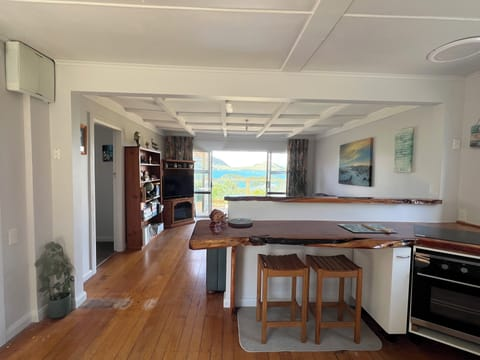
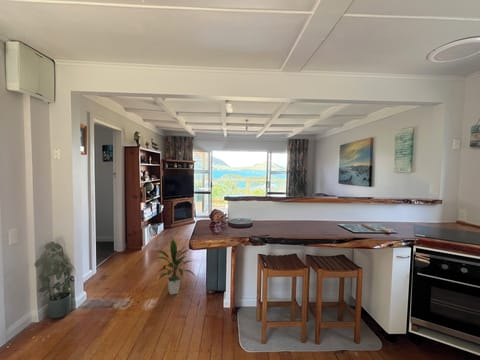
+ indoor plant (175, 266)
